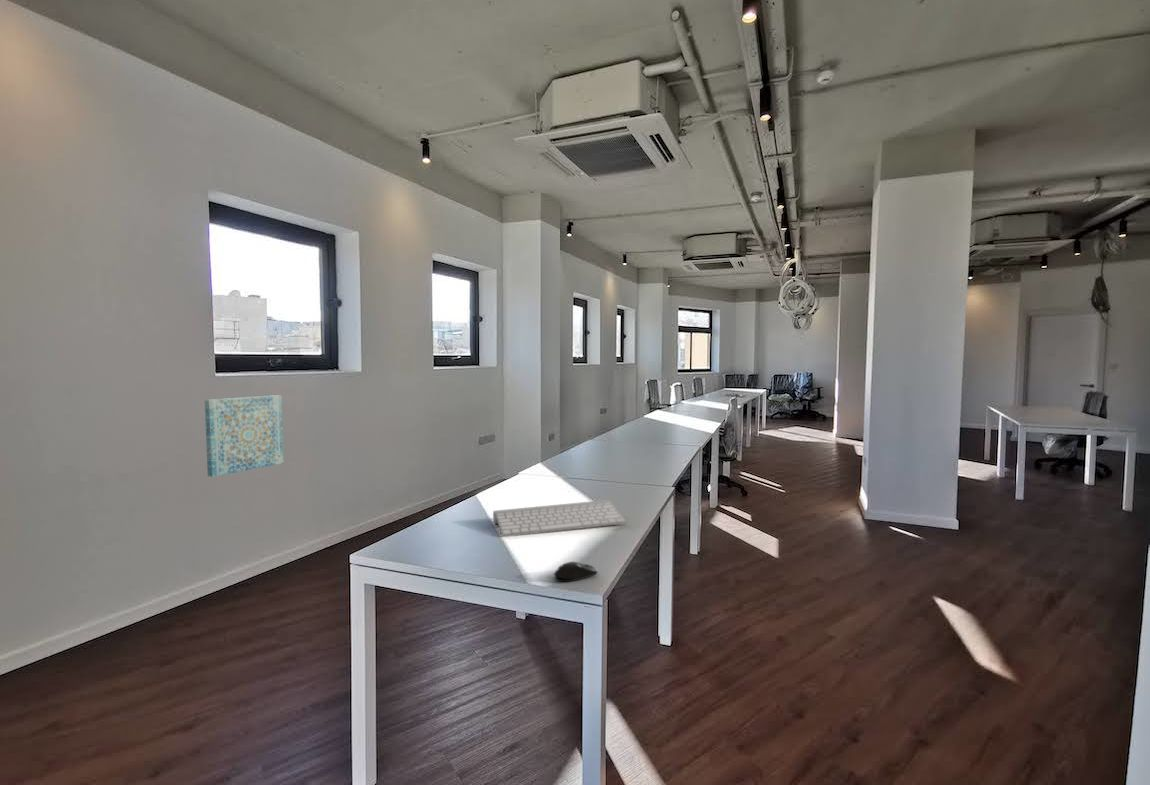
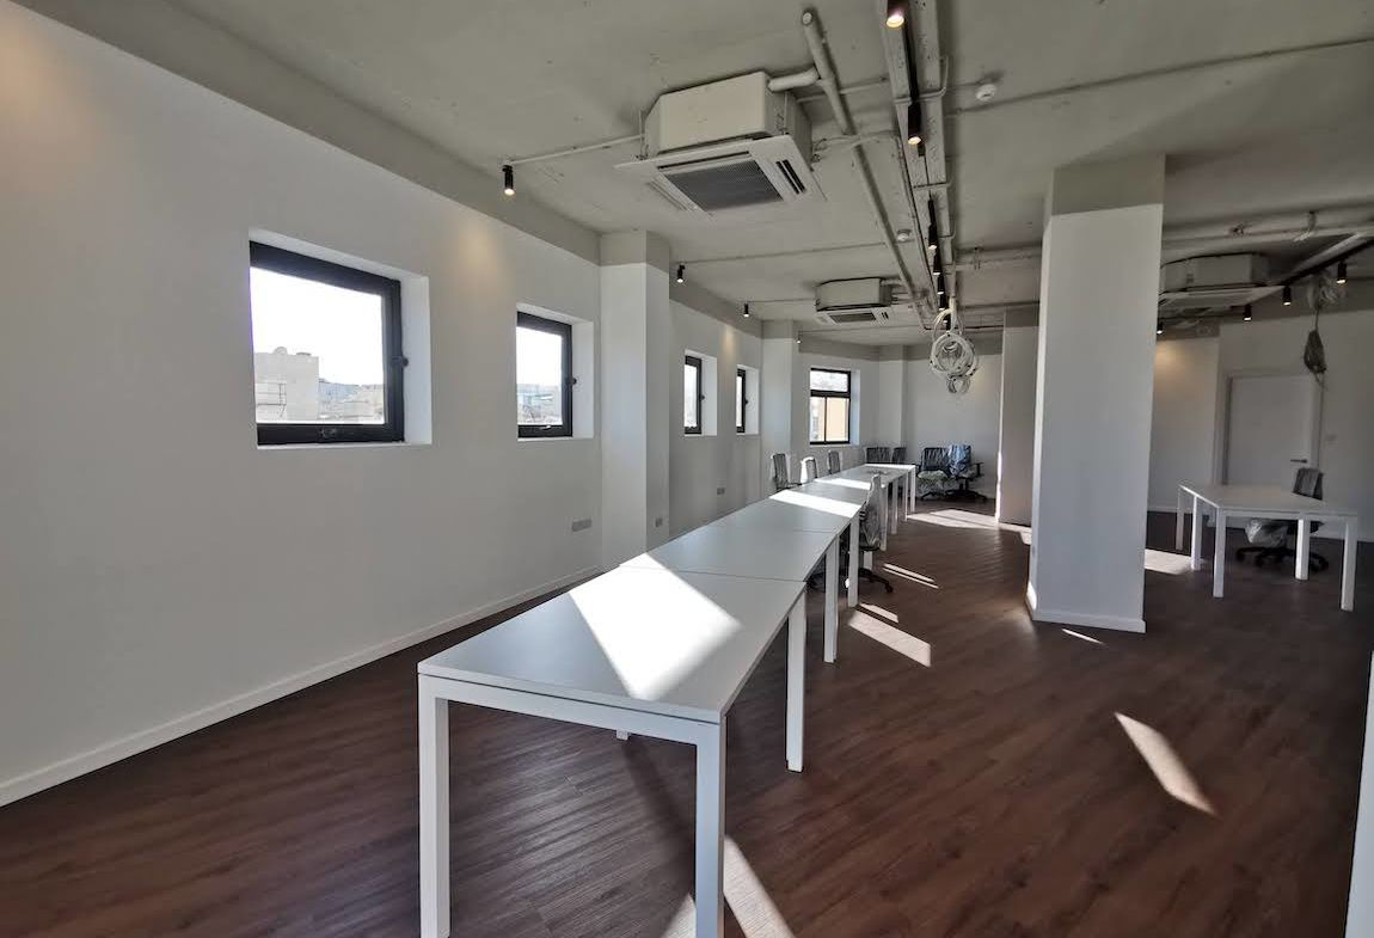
- computer mouse (576, 568)
- keyboard (559, 516)
- wall art (246, 433)
